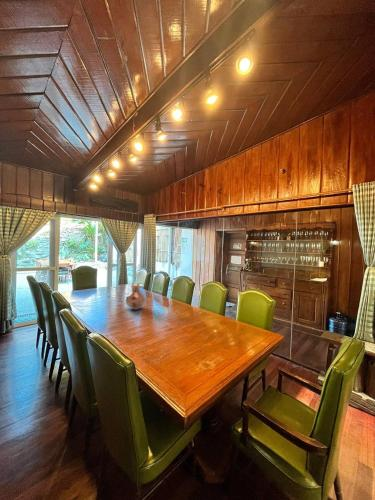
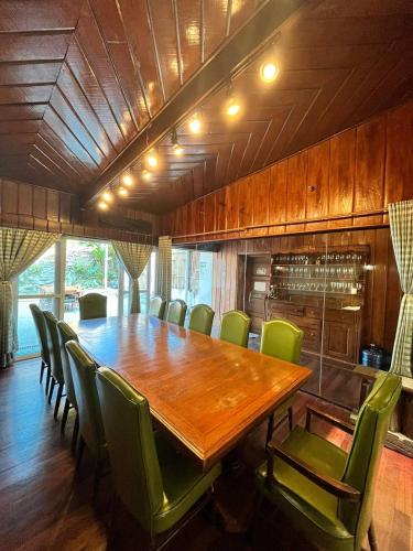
- vase (135, 296)
